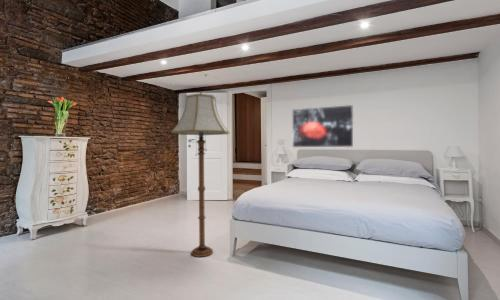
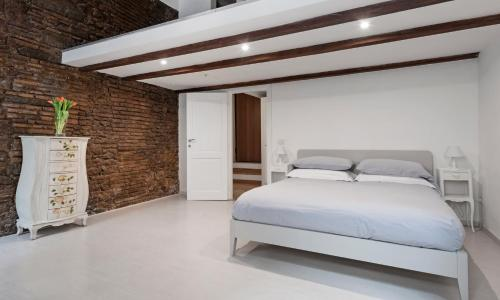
- floor lamp (201, 172)
- wall art (321, 127)
